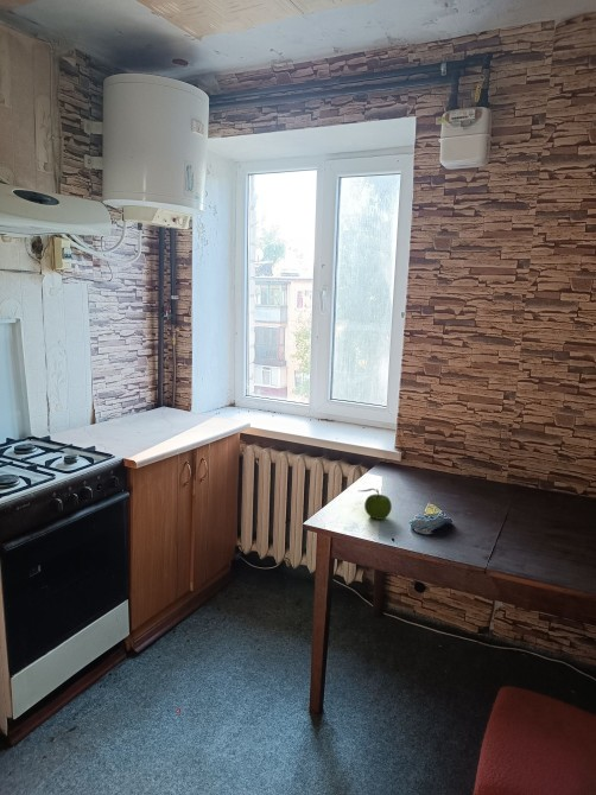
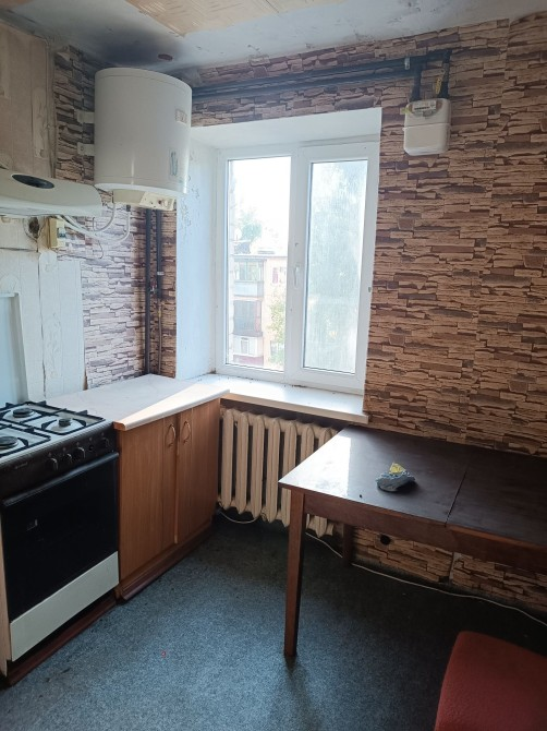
- fruit (373, 502)
